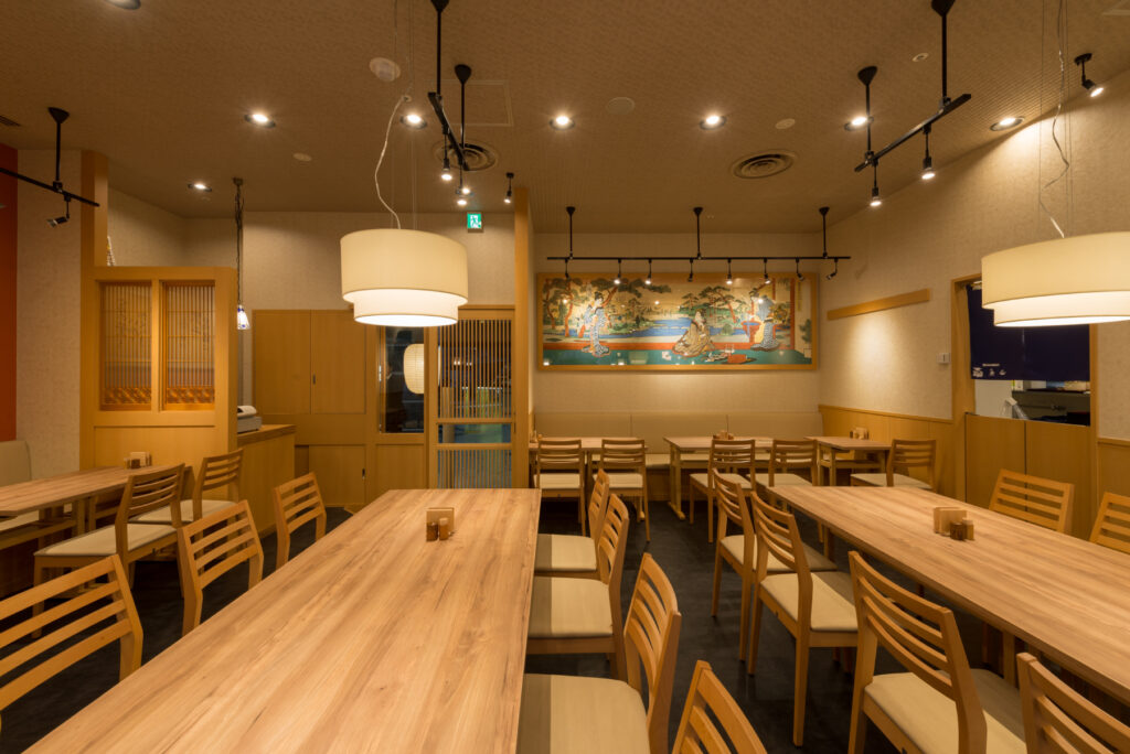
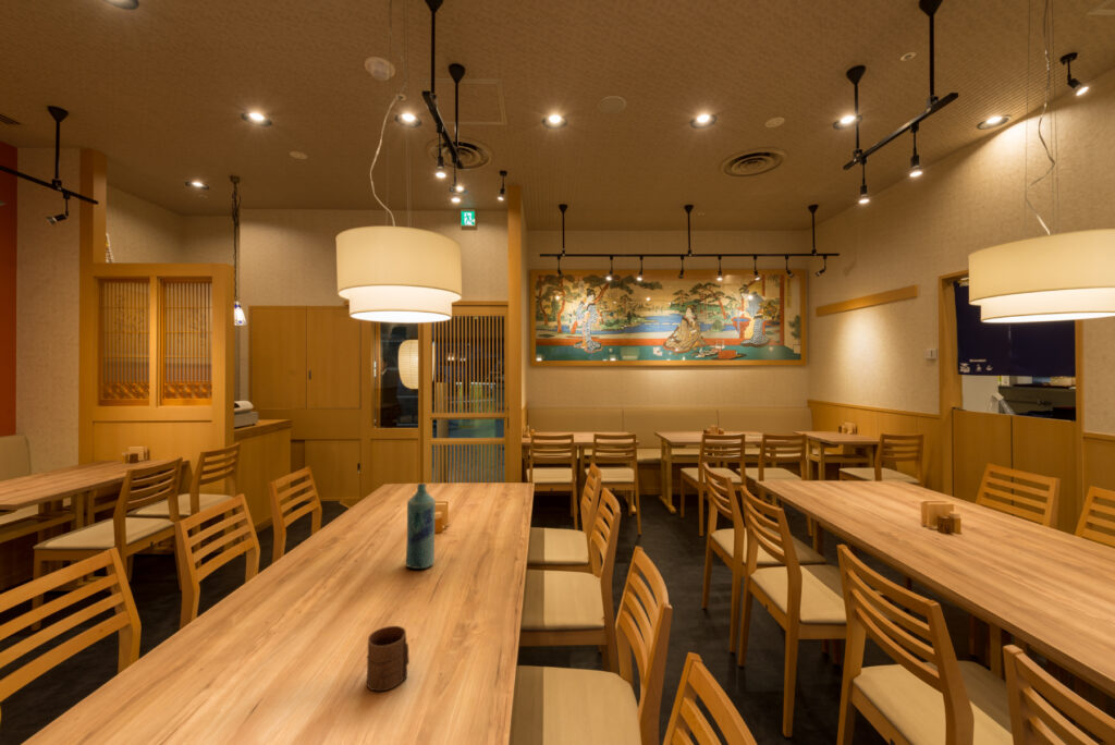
+ bottle (420, 524)
+ cup (388, 657)
